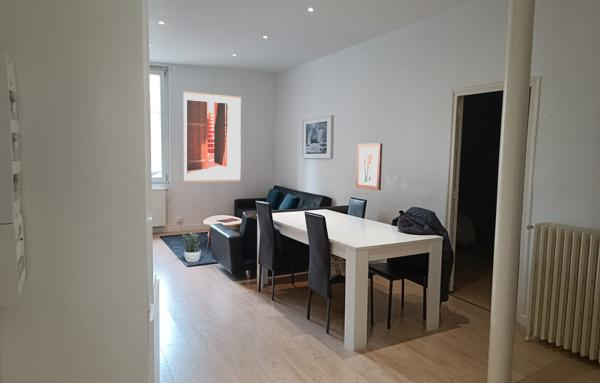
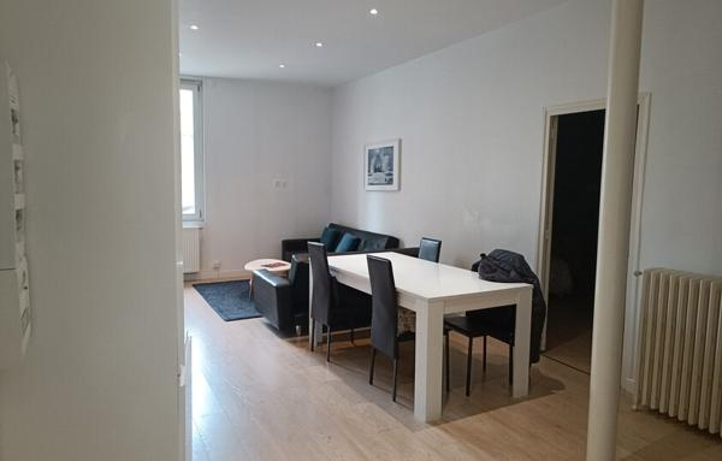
- wall art (213, 138)
- potted plant (191, 245)
- wall art (368, 166)
